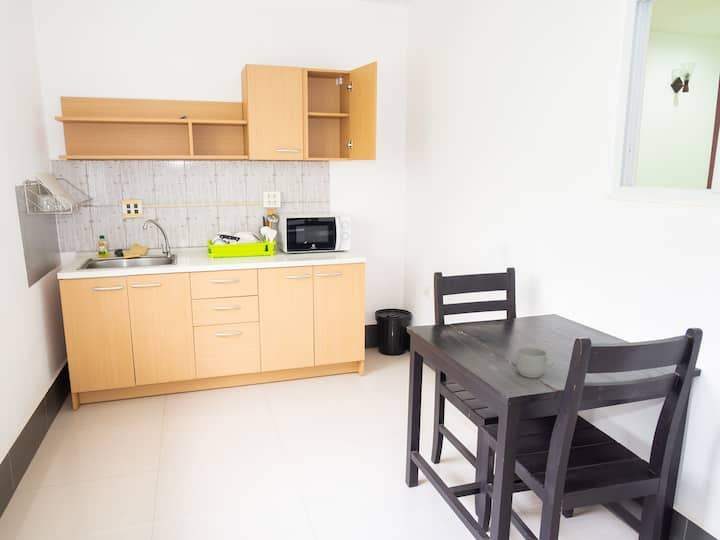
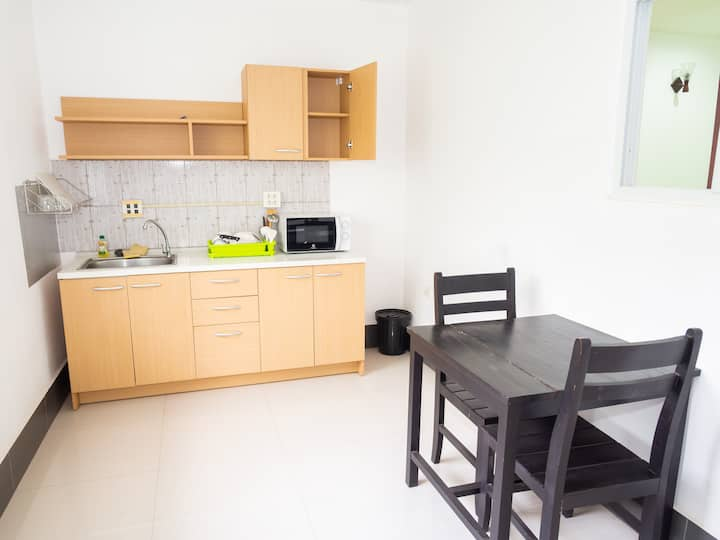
- mug (535, 363)
